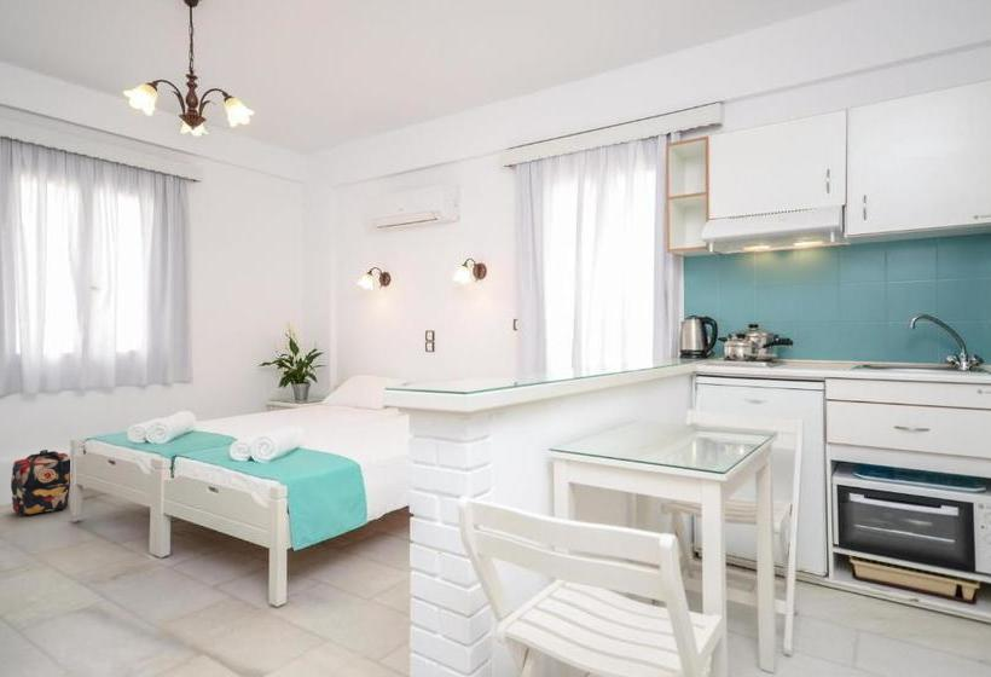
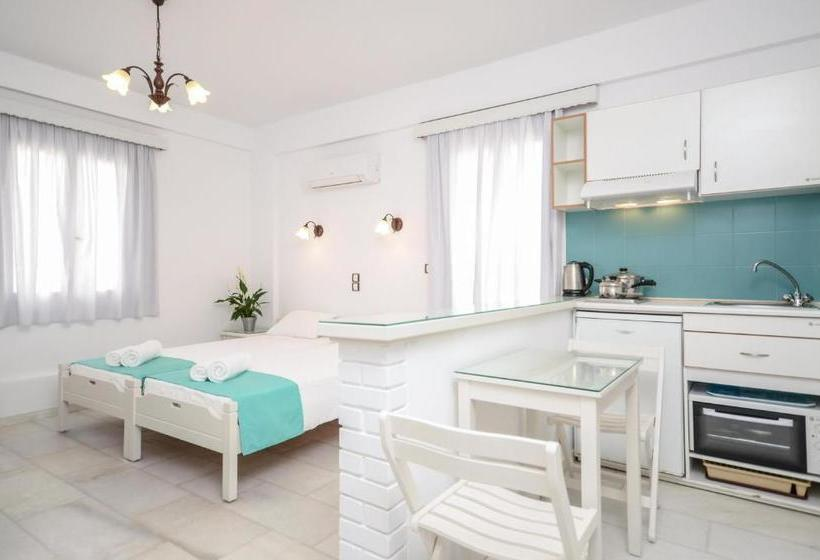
- backpack (41, 480)
